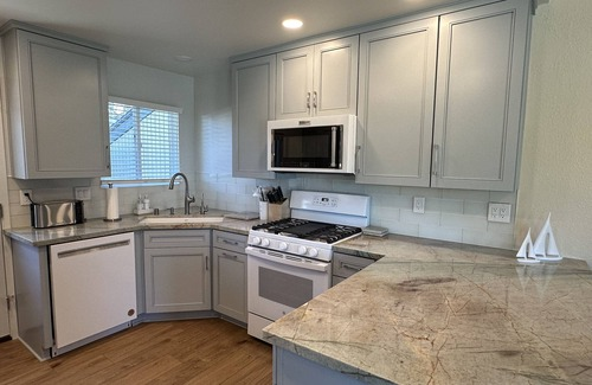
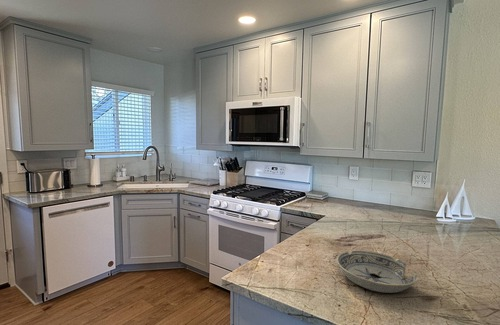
+ bowl (373, 272)
